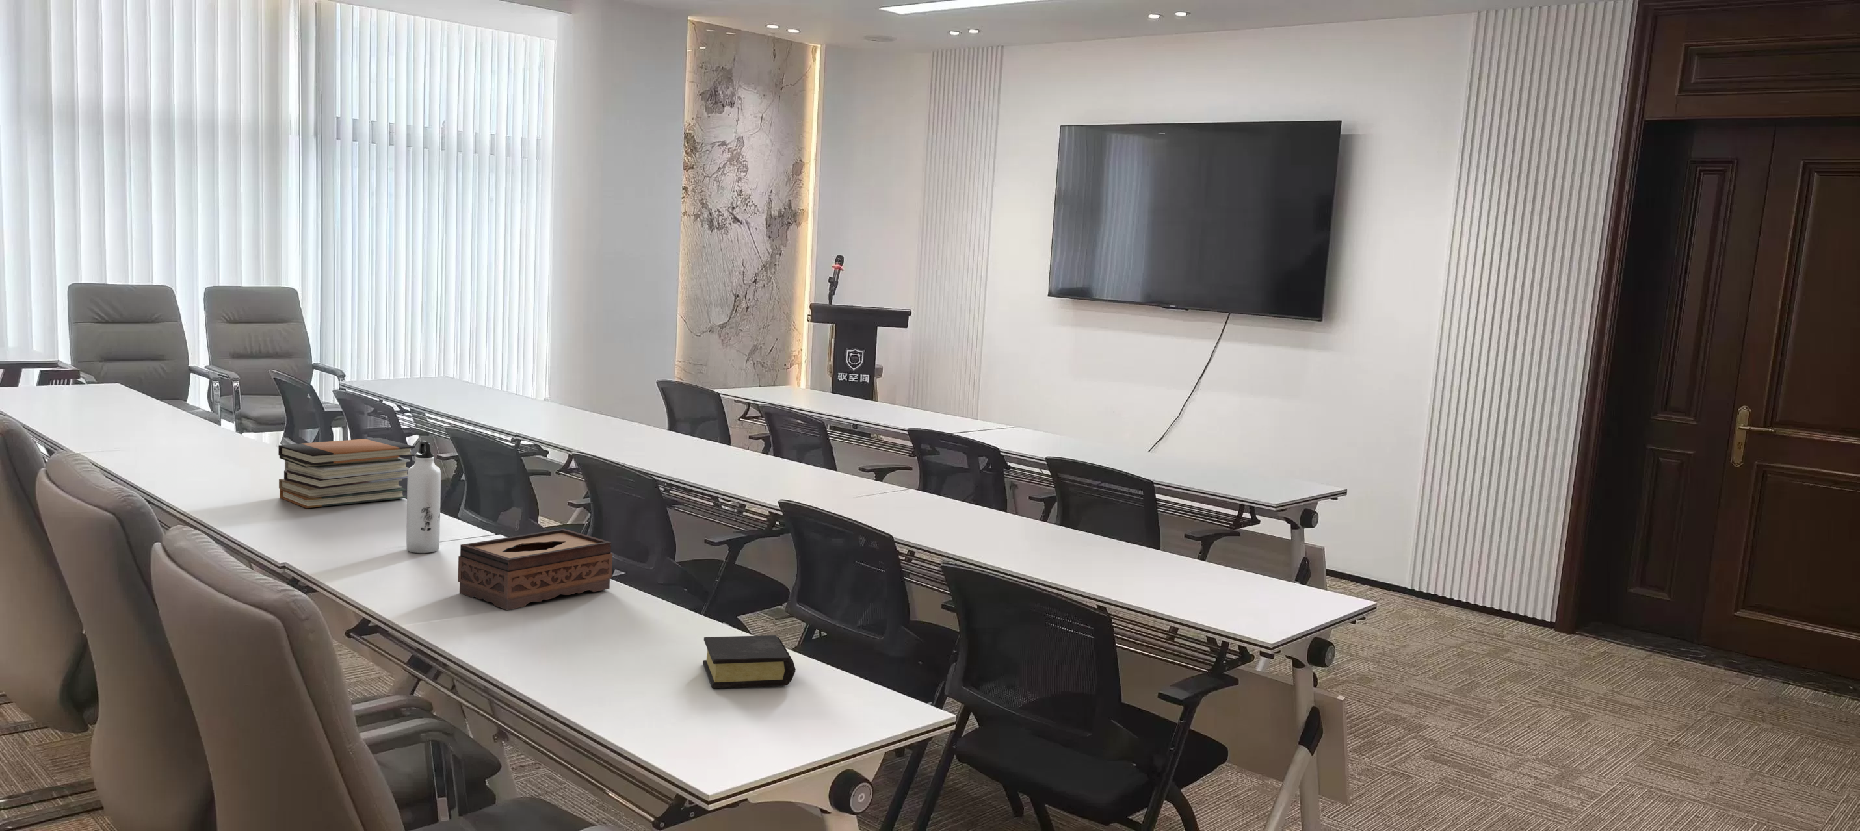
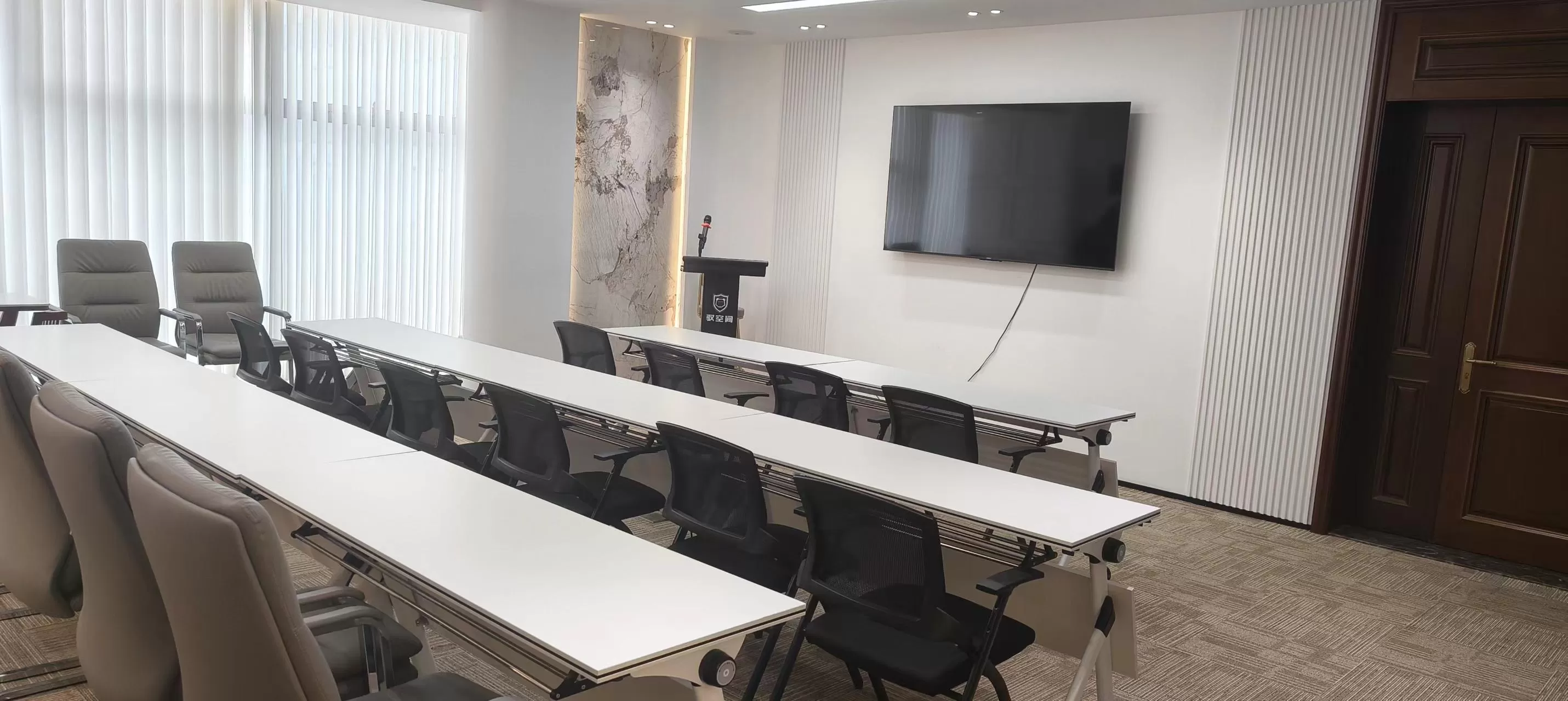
- book stack (346, 472)
- water bottle (423, 496)
- book (749, 660)
- tissue box (536, 567)
